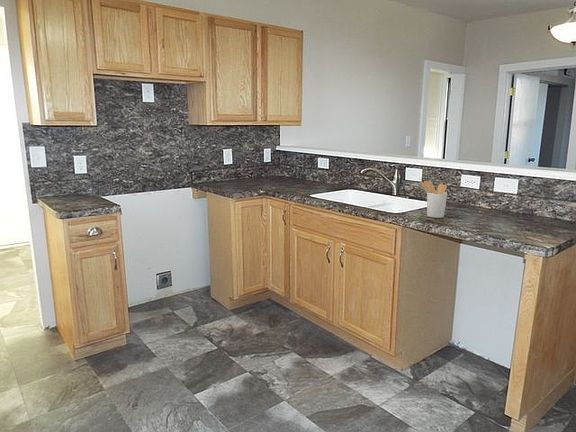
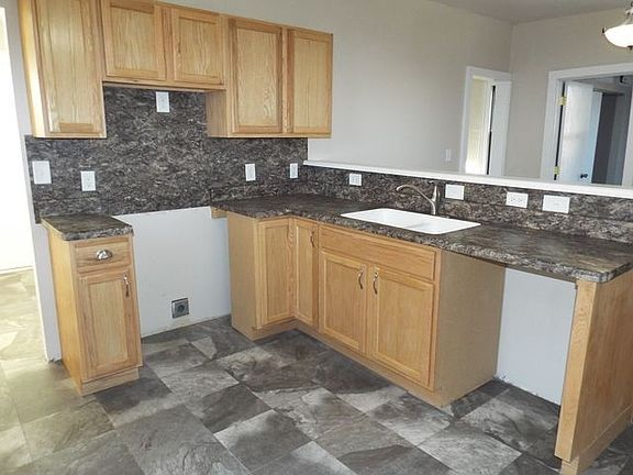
- utensil holder (432, 198)
